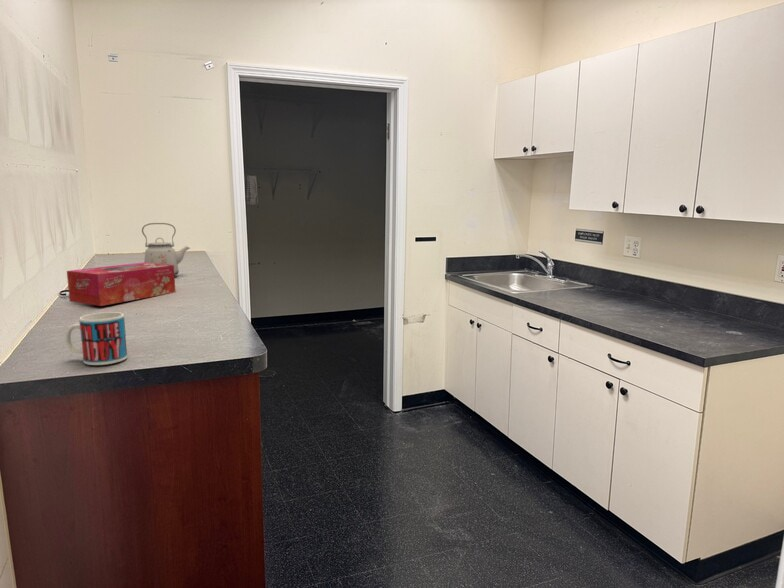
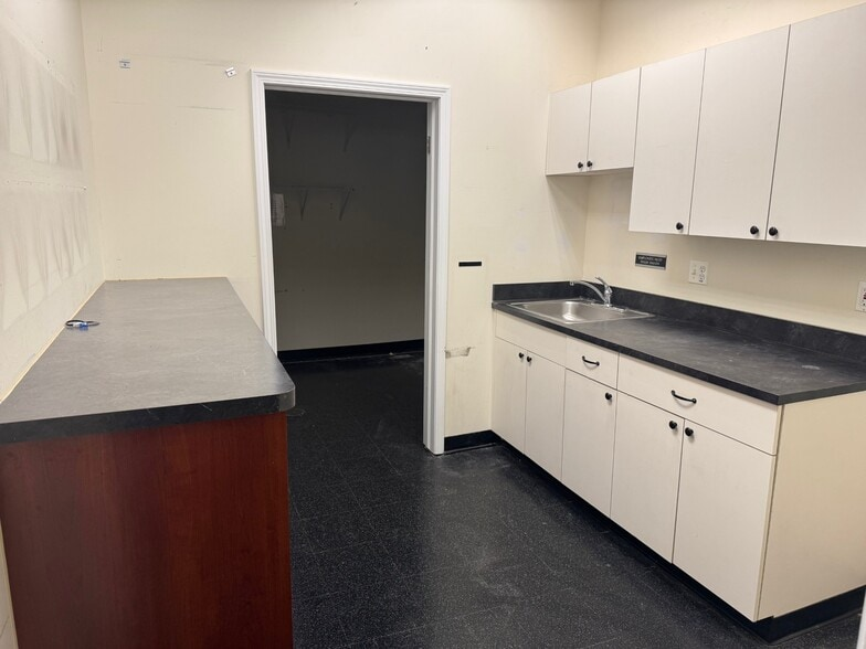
- mug (95, 338)
- tissue box (124, 282)
- kettle (166, 250)
